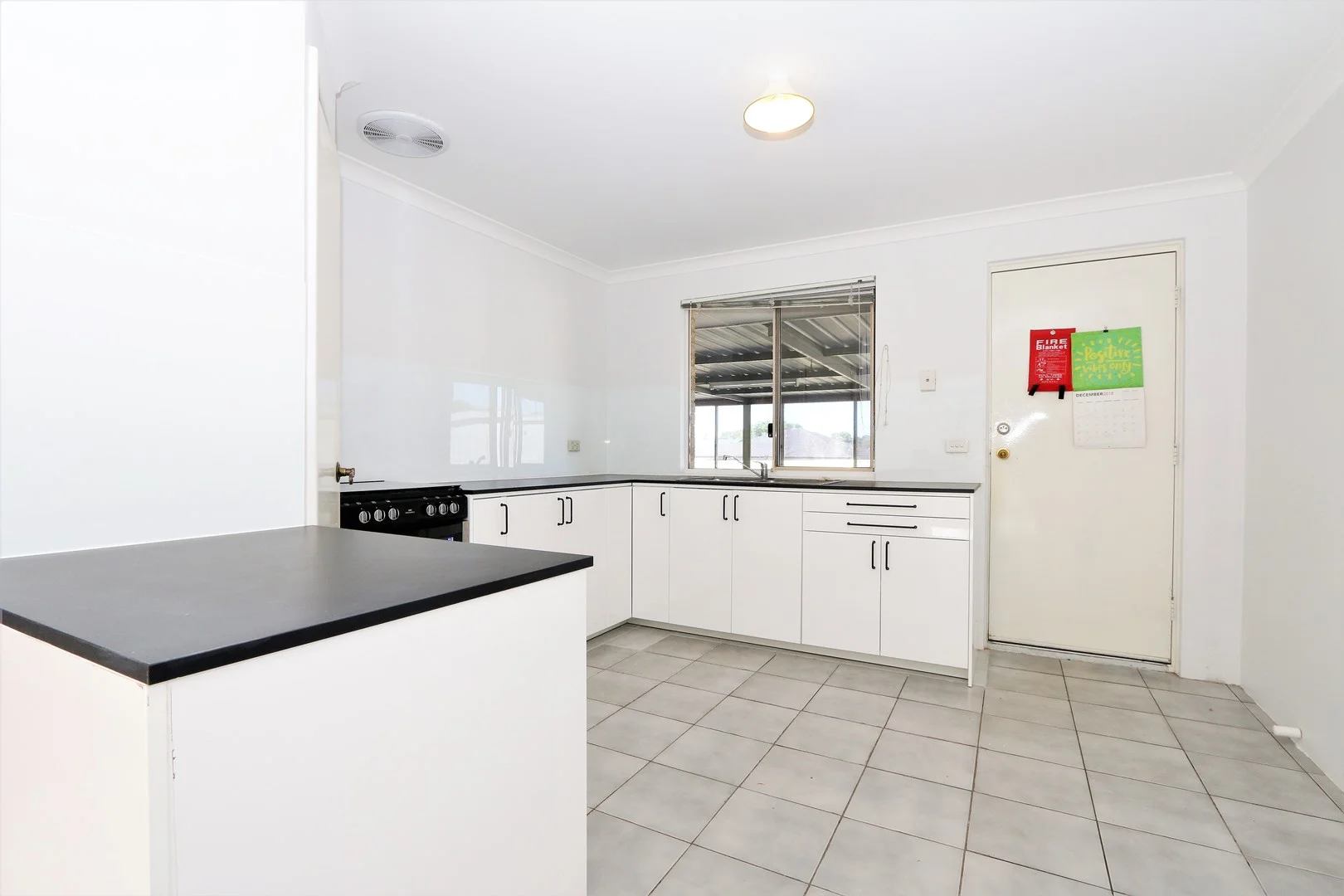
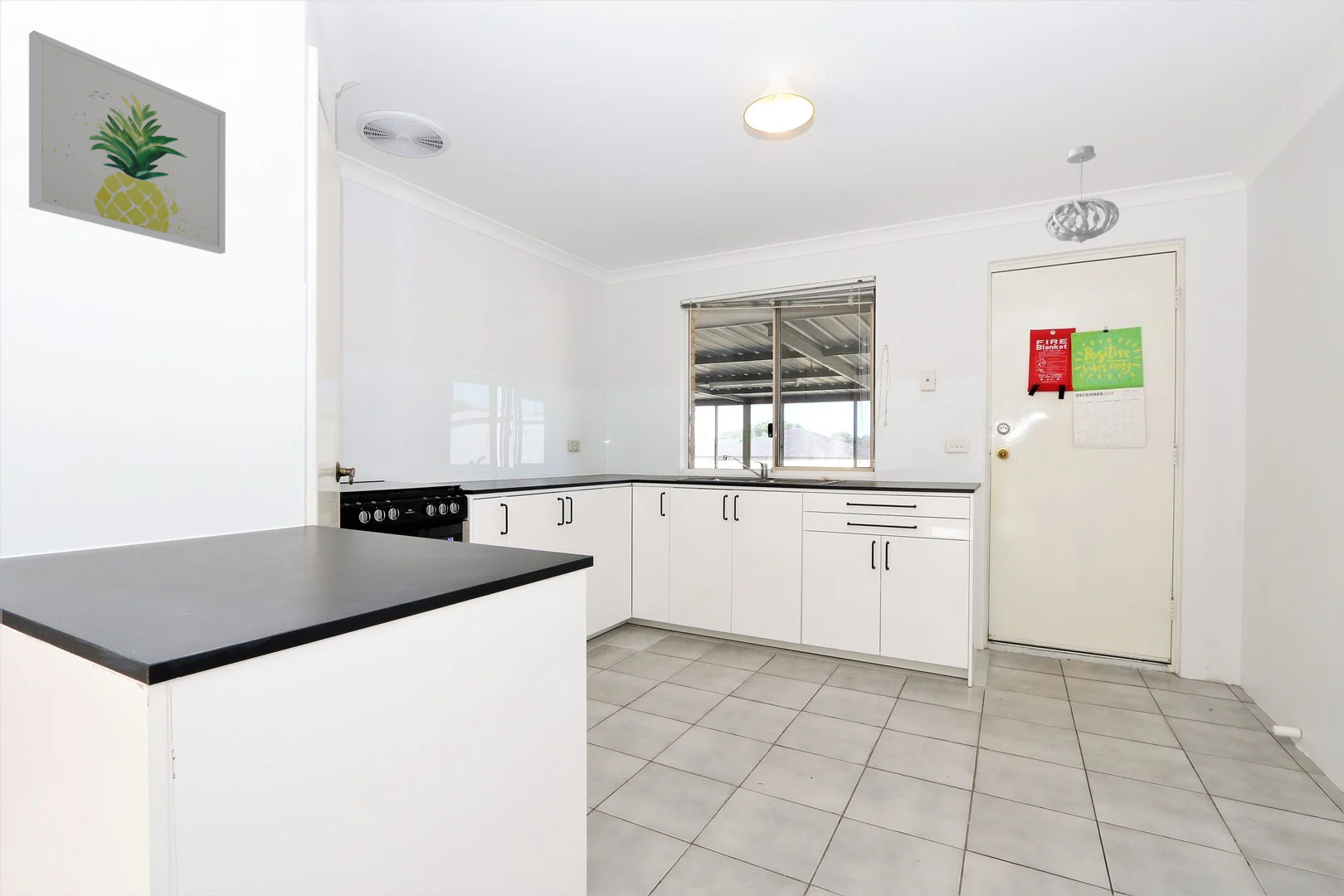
+ pendant light (1081, 197)
+ wall art (137, 154)
